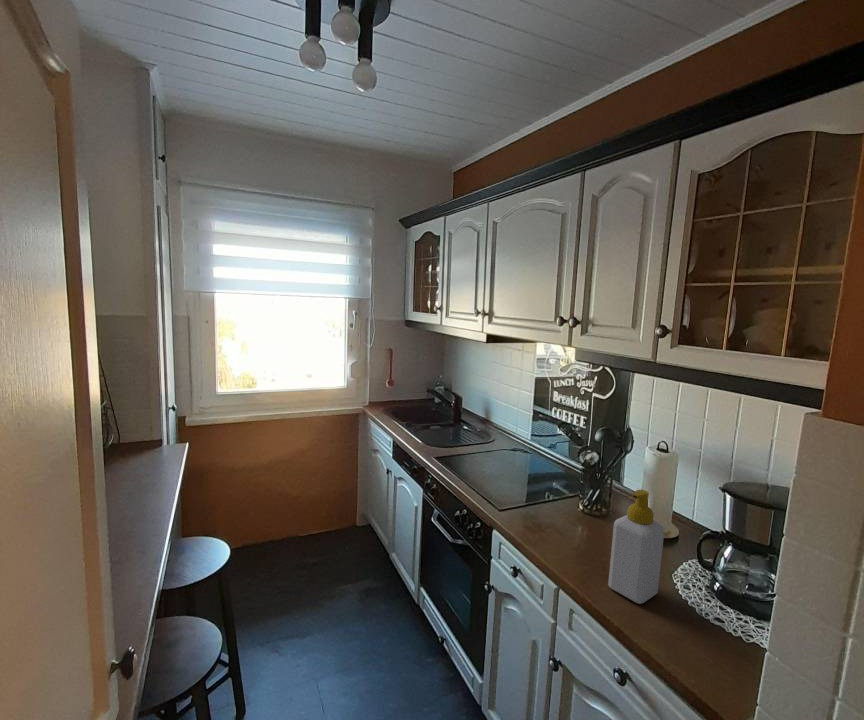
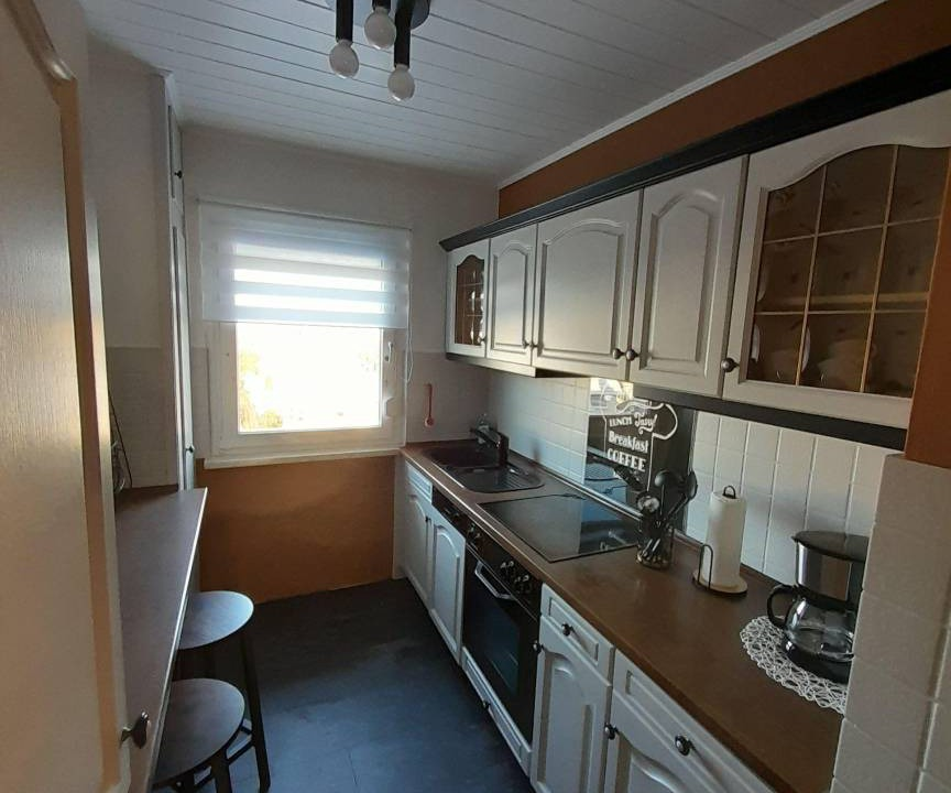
- soap bottle (637, 541)
